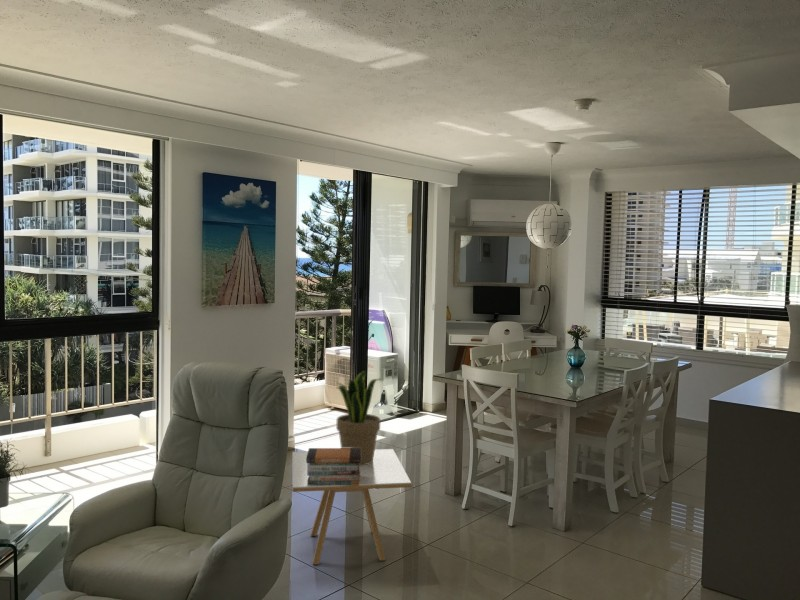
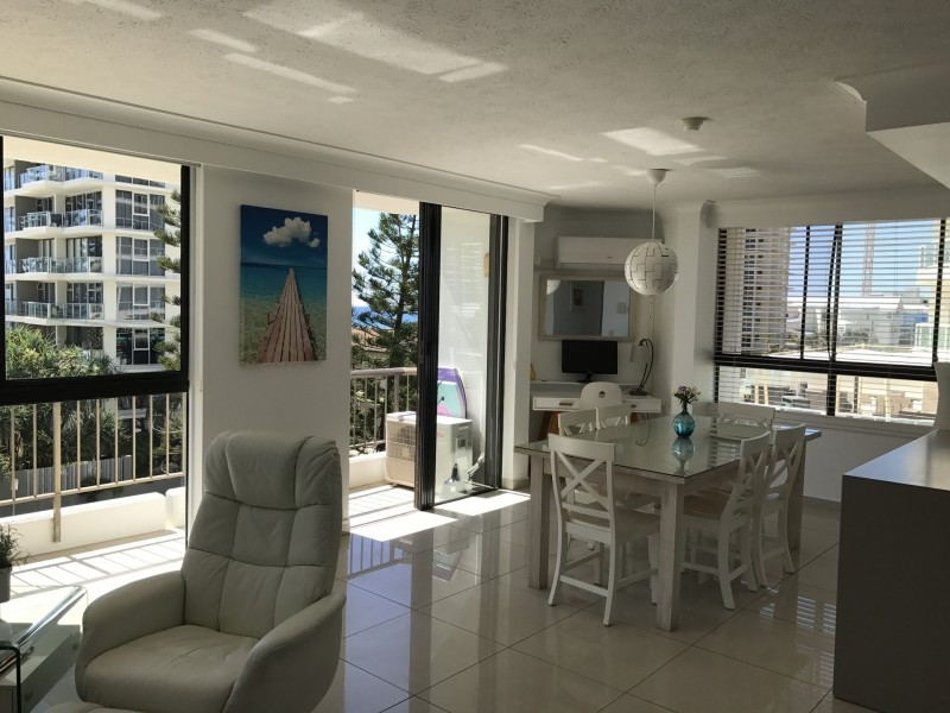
- book stack (333, 466)
- side table (332, 504)
- potted plant (356, 415)
